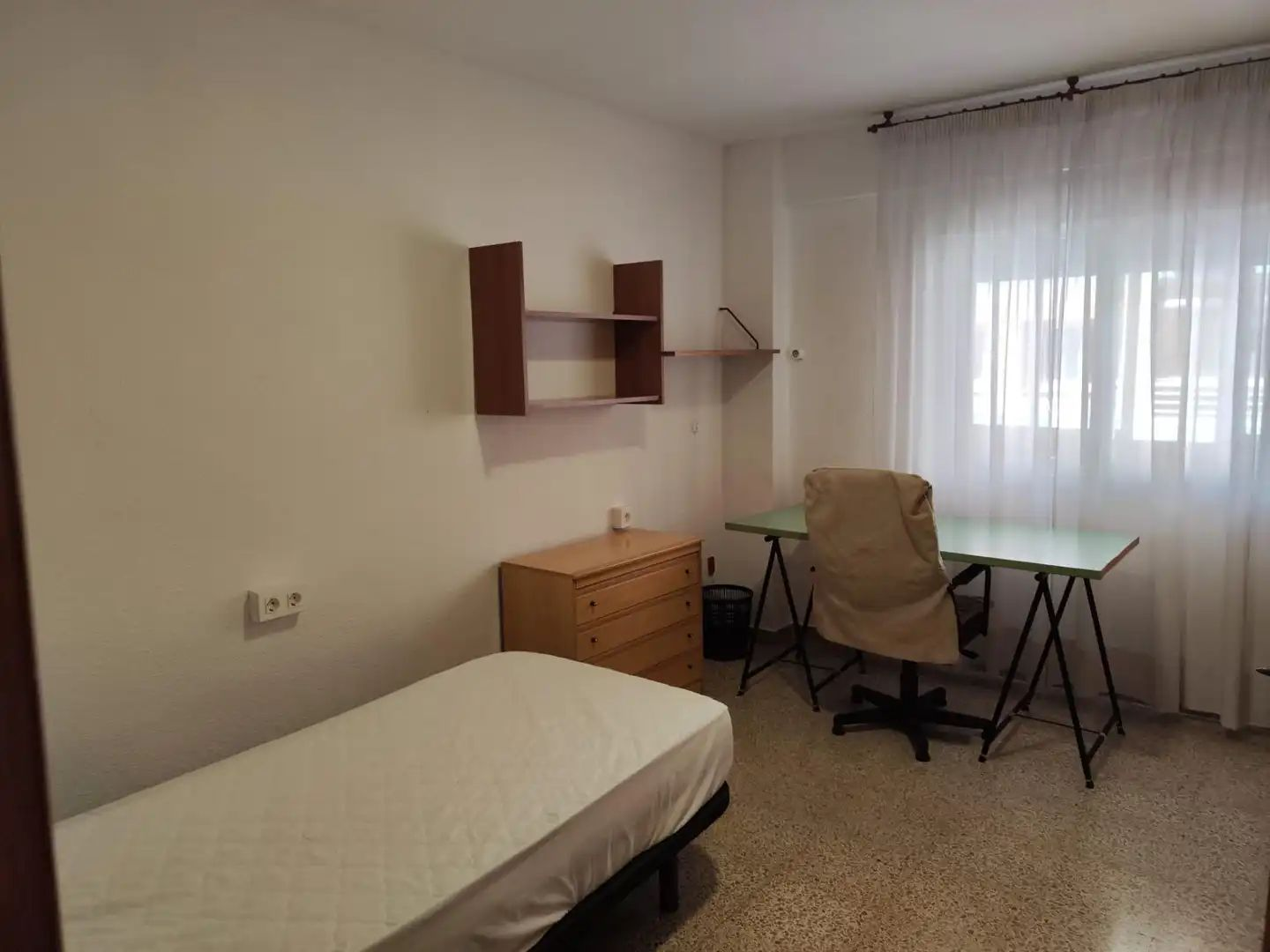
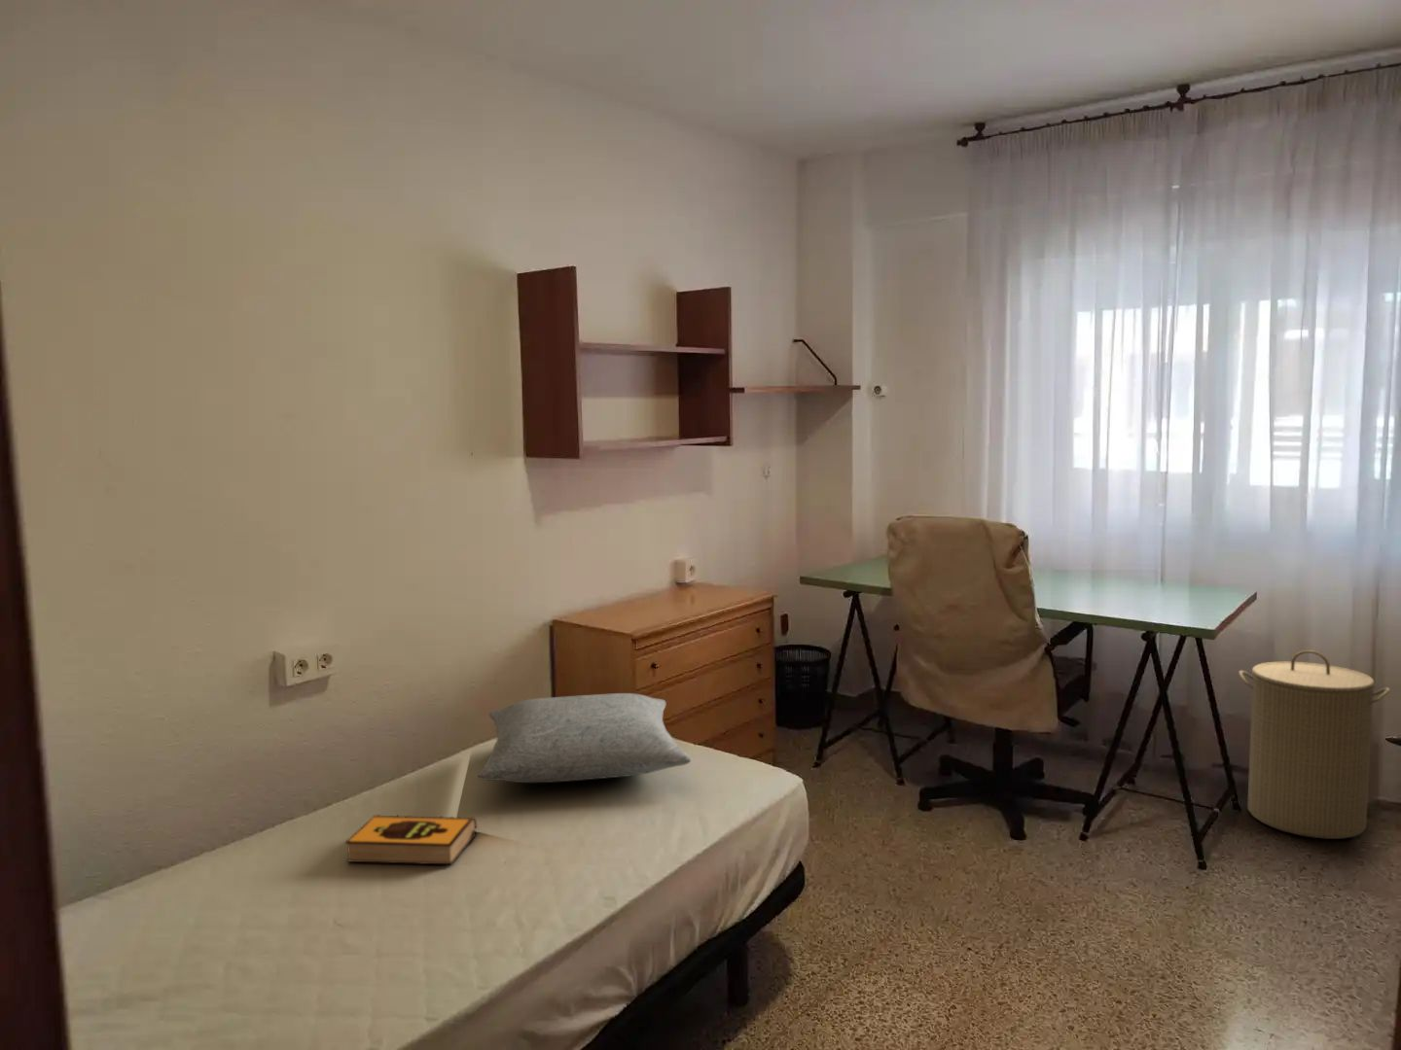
+ laundry hamper (1308, 735)
+ hardback book (414, 837)
+ pillow (581, 735)
